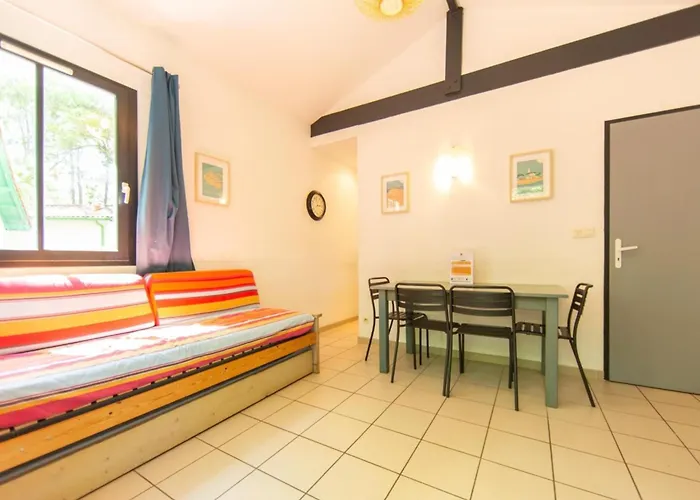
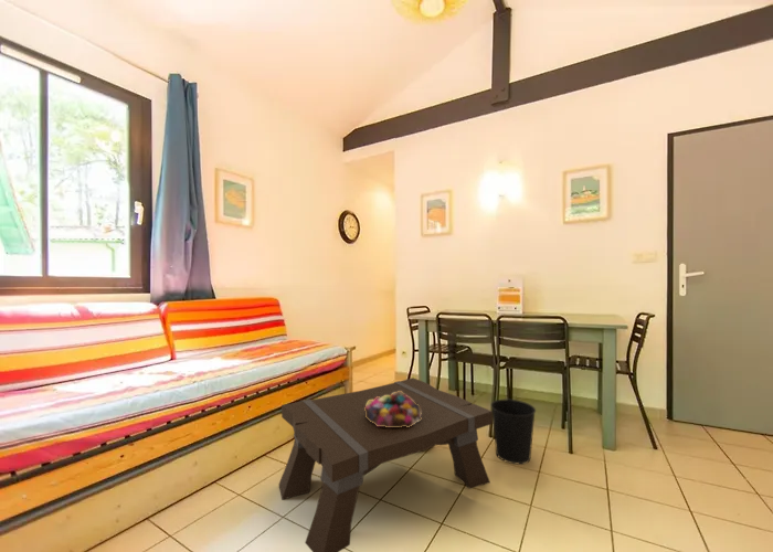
+ coffee table (384, 445)
+ wastebasket (512, 431)
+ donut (392, 405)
